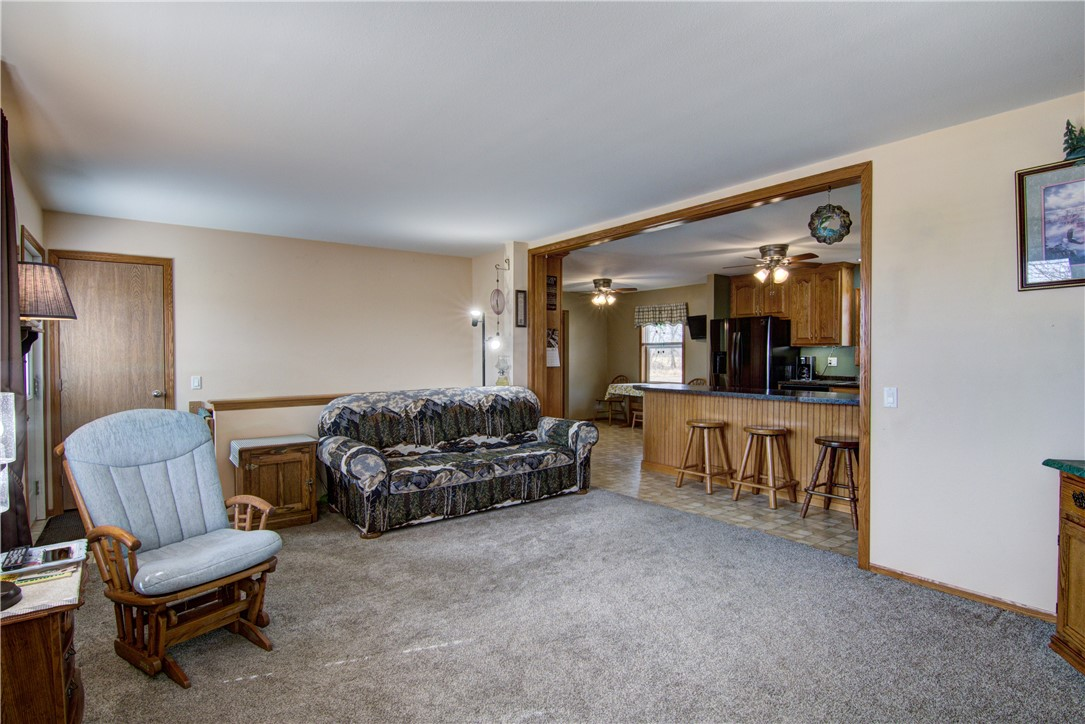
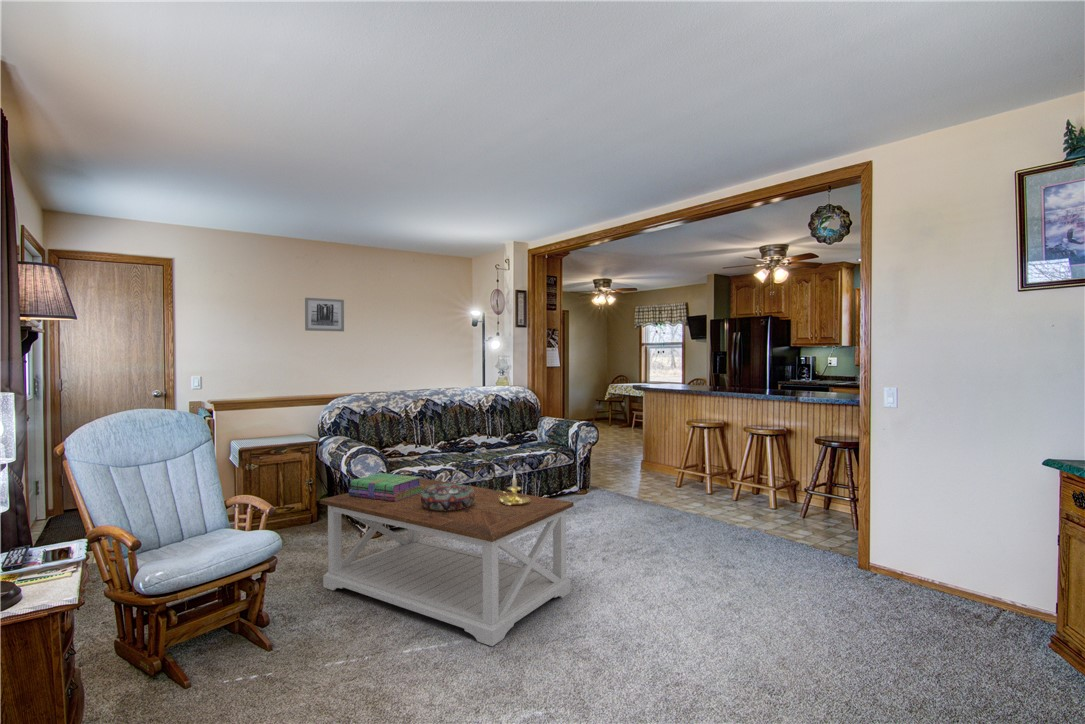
+ candle holder (512, 485)
+ decorative bowl (447, 496)
+ stack of books (386, 486)
+ wall art (324, 314)
+ coffee table (444, 546)
